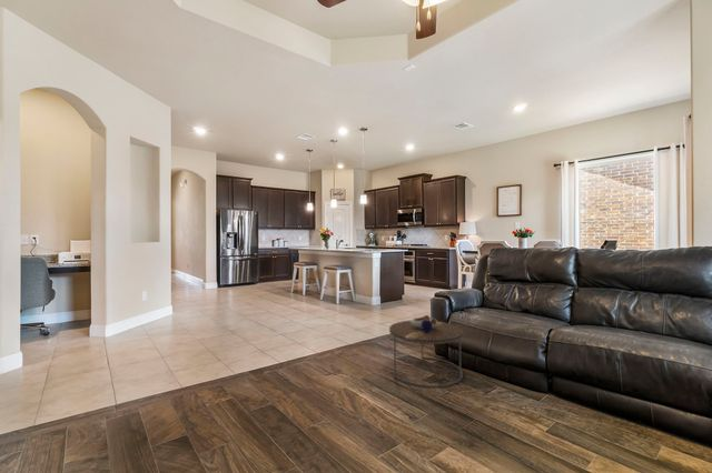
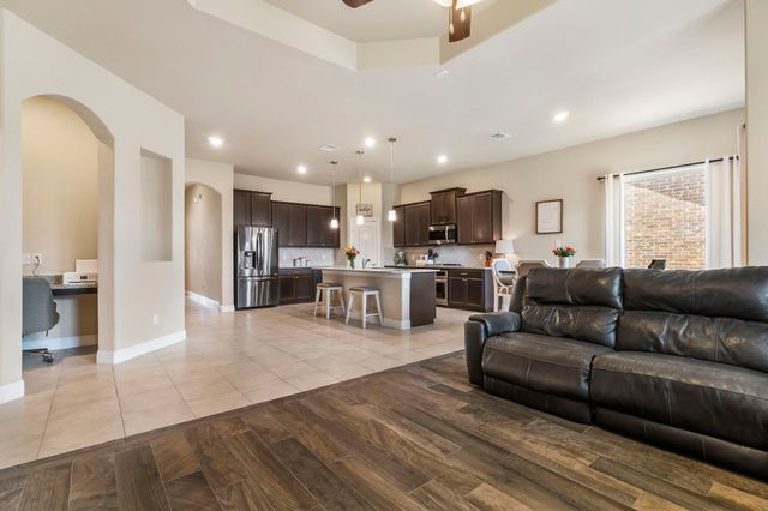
- side table (425, 341)
